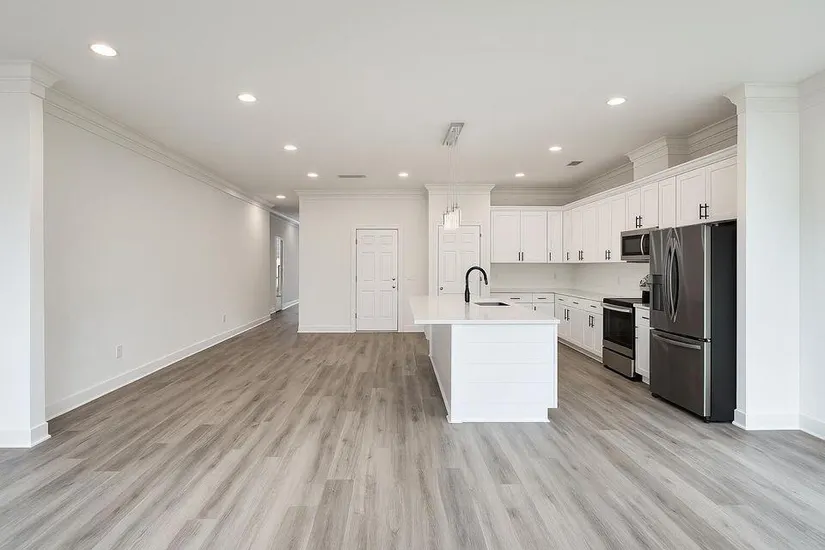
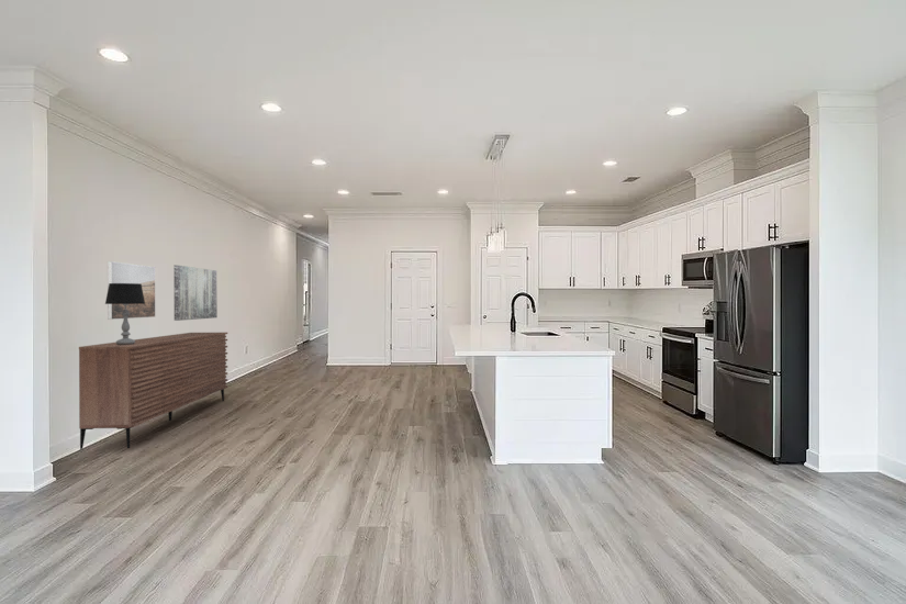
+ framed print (133, 282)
+ wall art (197, 293)
+ table lamp (125, 313)
+ sideboard (167, 379)
